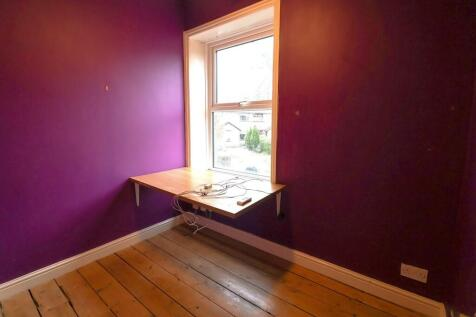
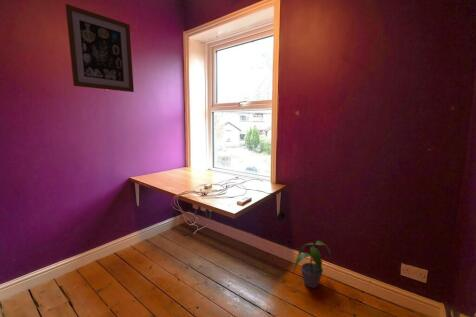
+ wall art (103, 53)
+ potted plant (312, 263)
